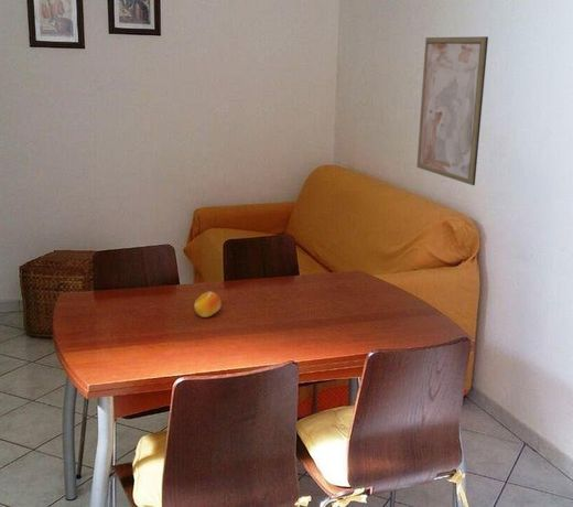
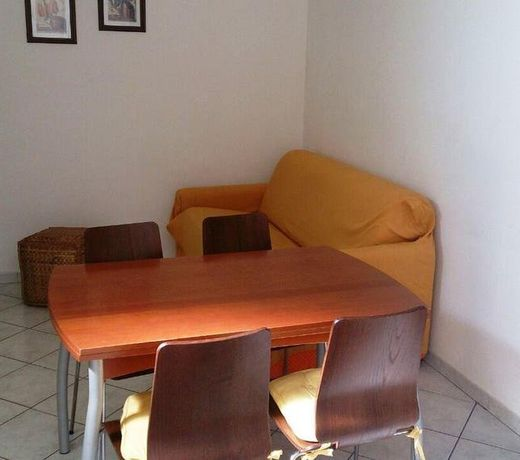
- wall art (448, 108)
- fruit (207, 304)
